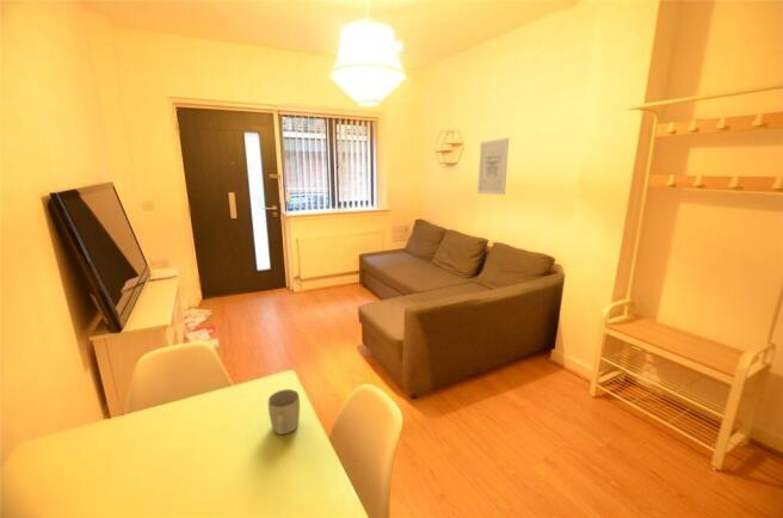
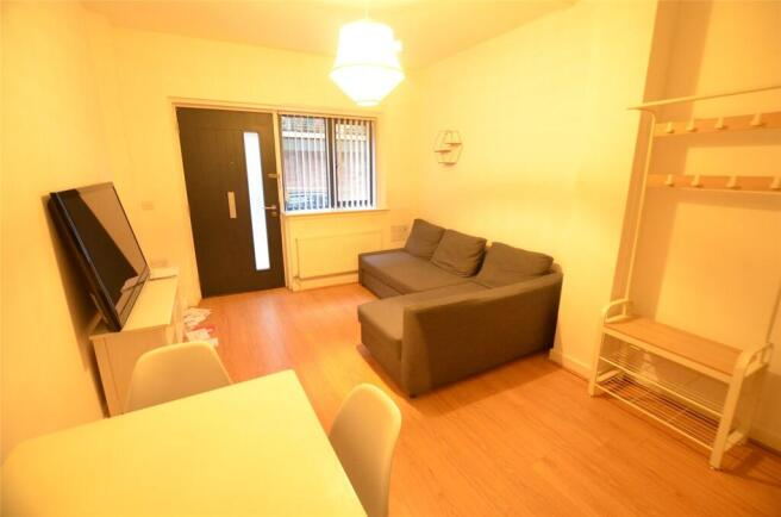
- mug (283, 415)
- wall art (492, 167)
